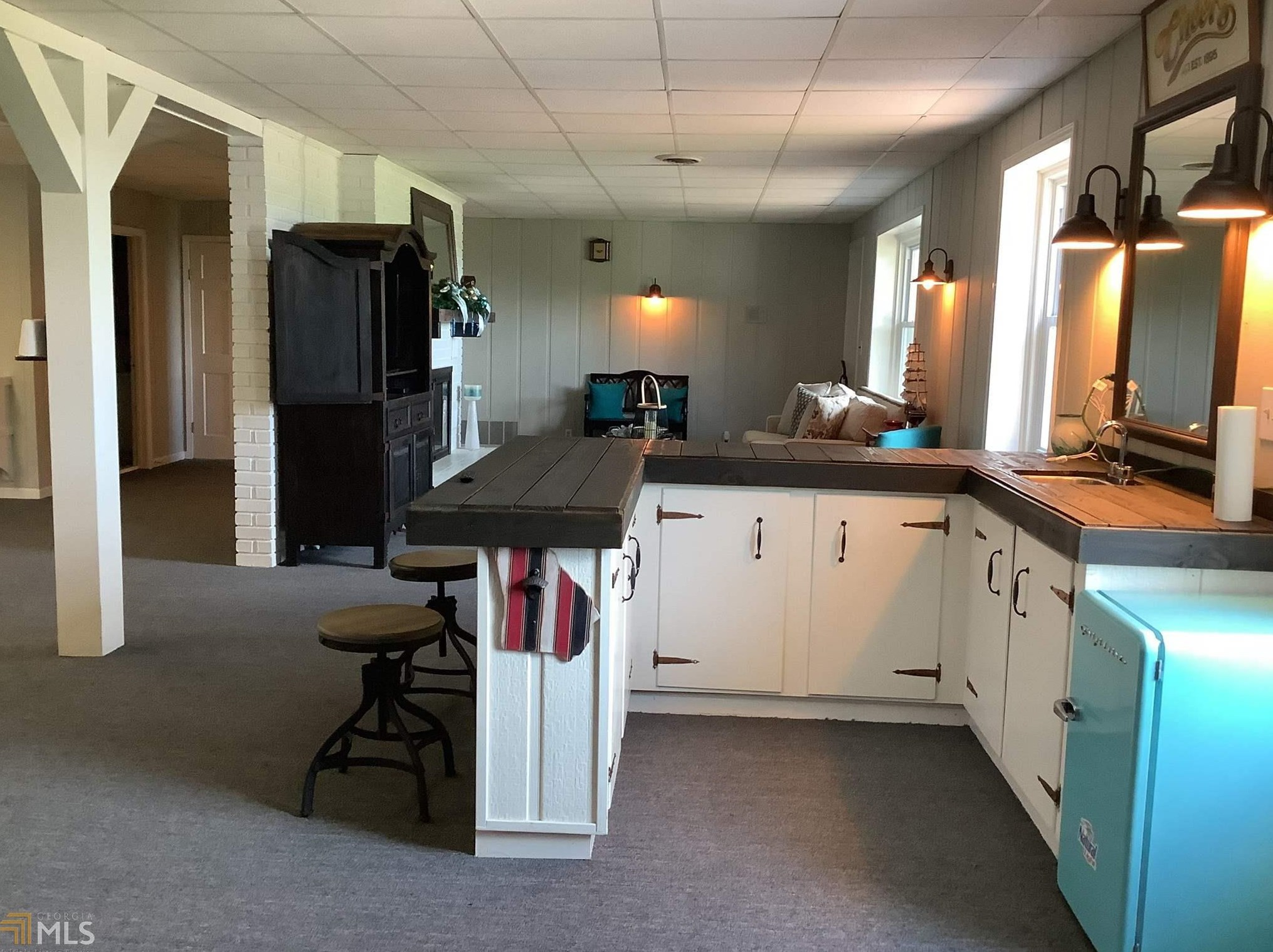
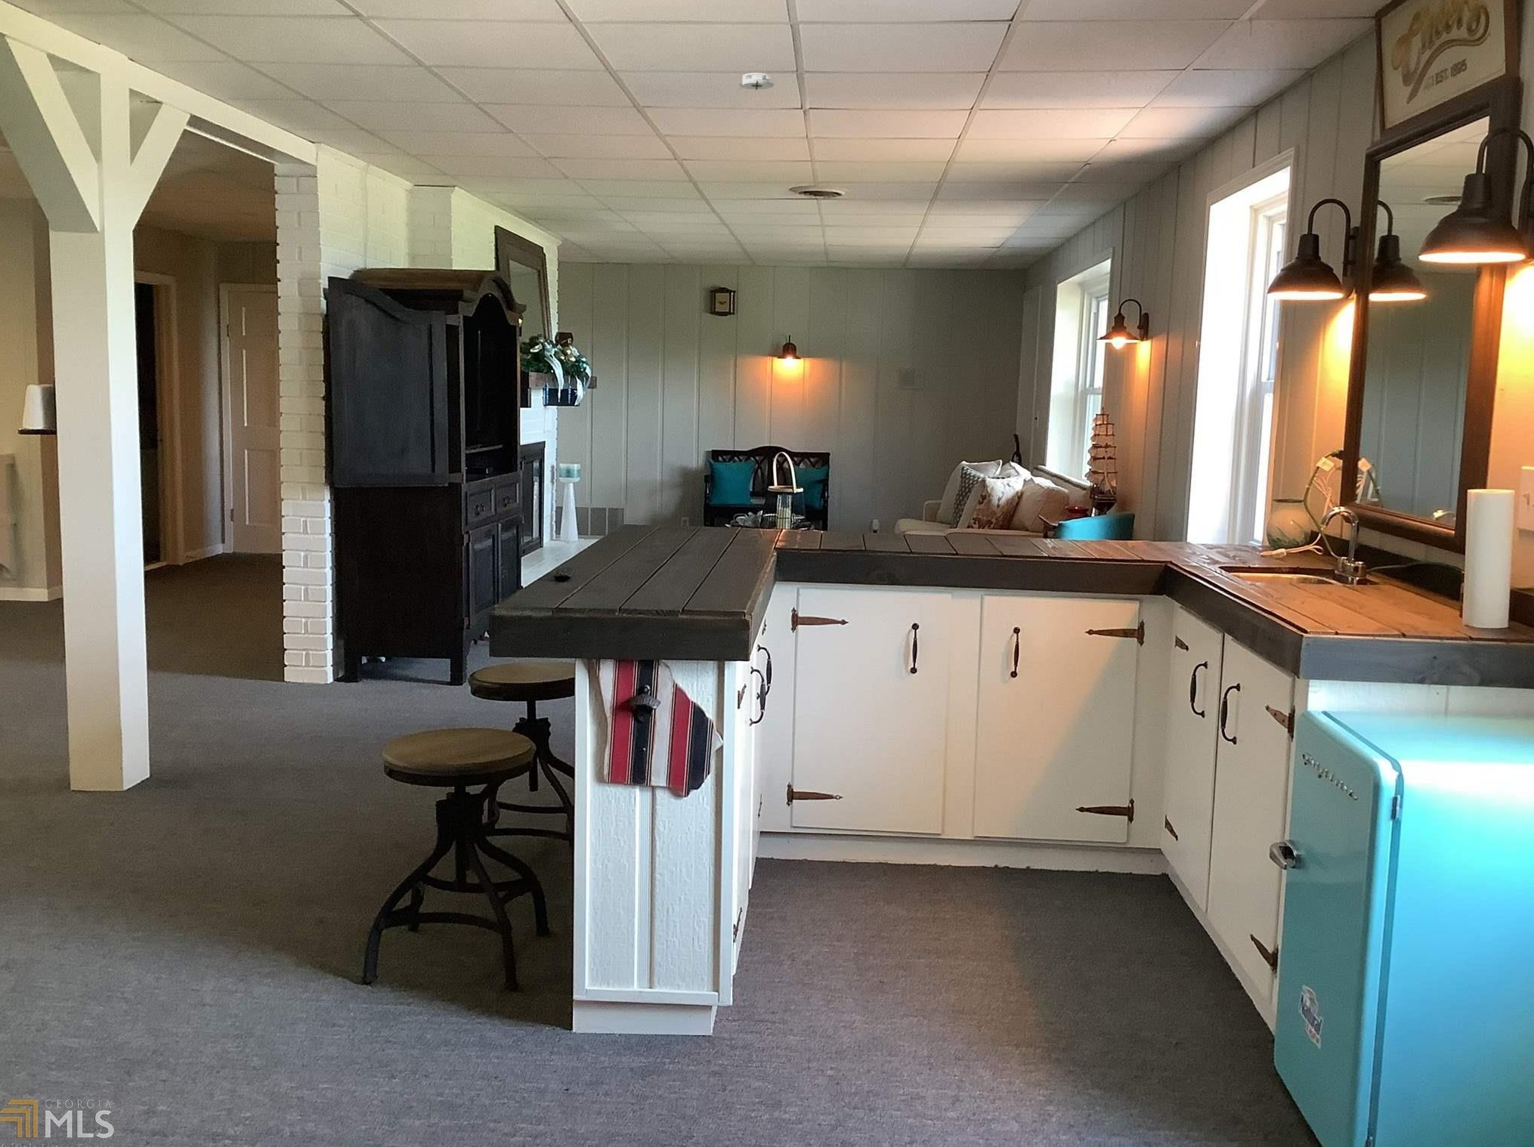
+ smoke detector (756, 81)
